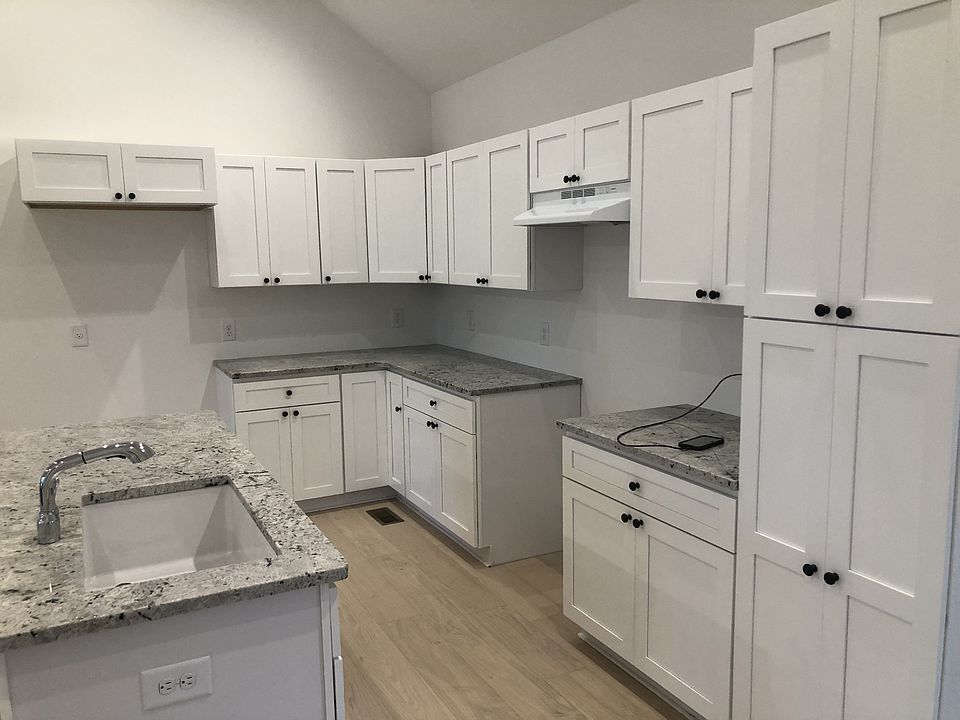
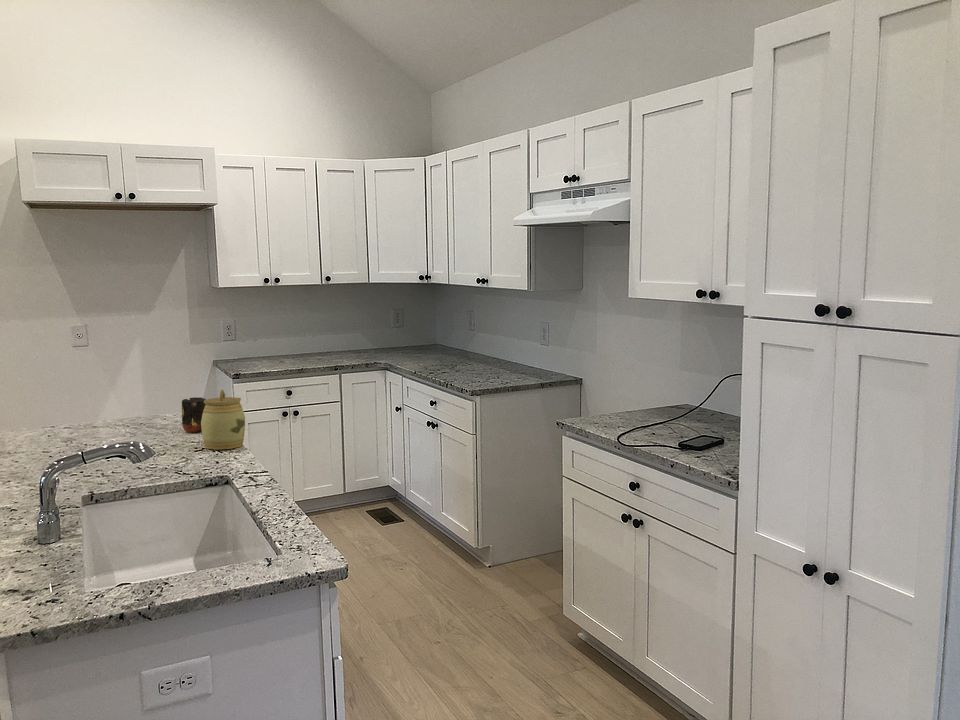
+ mug (194, 415)
+ jar (223, 417)
